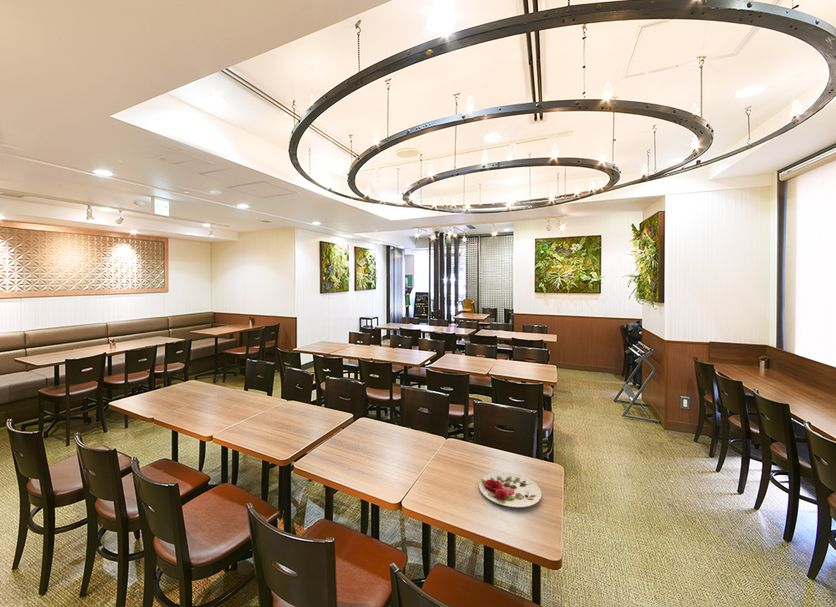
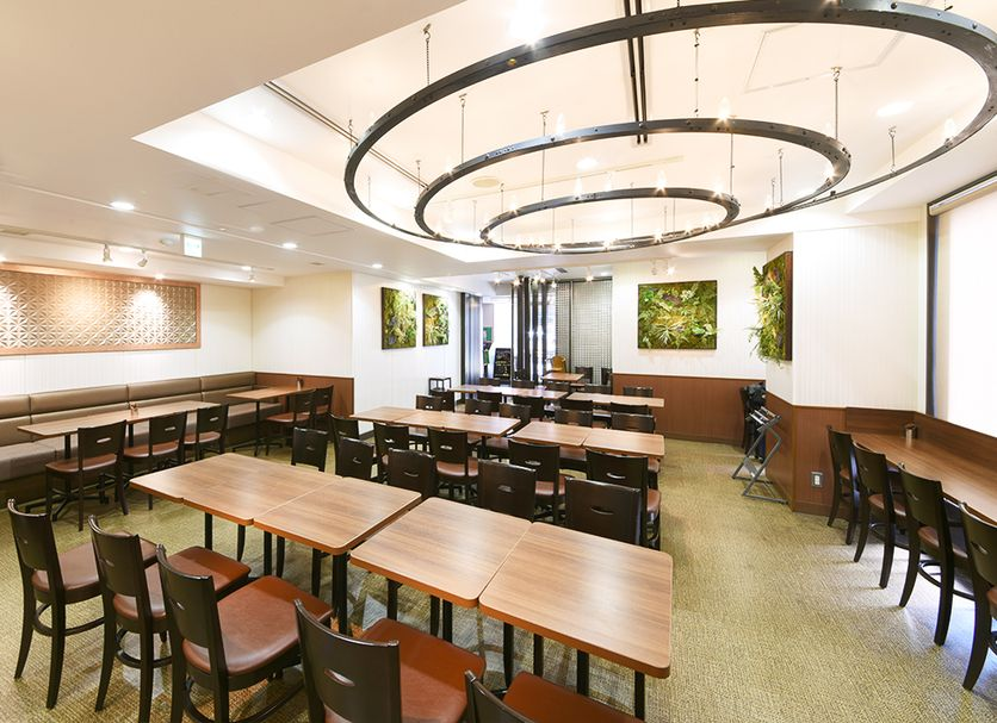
- plate (509, 487)
